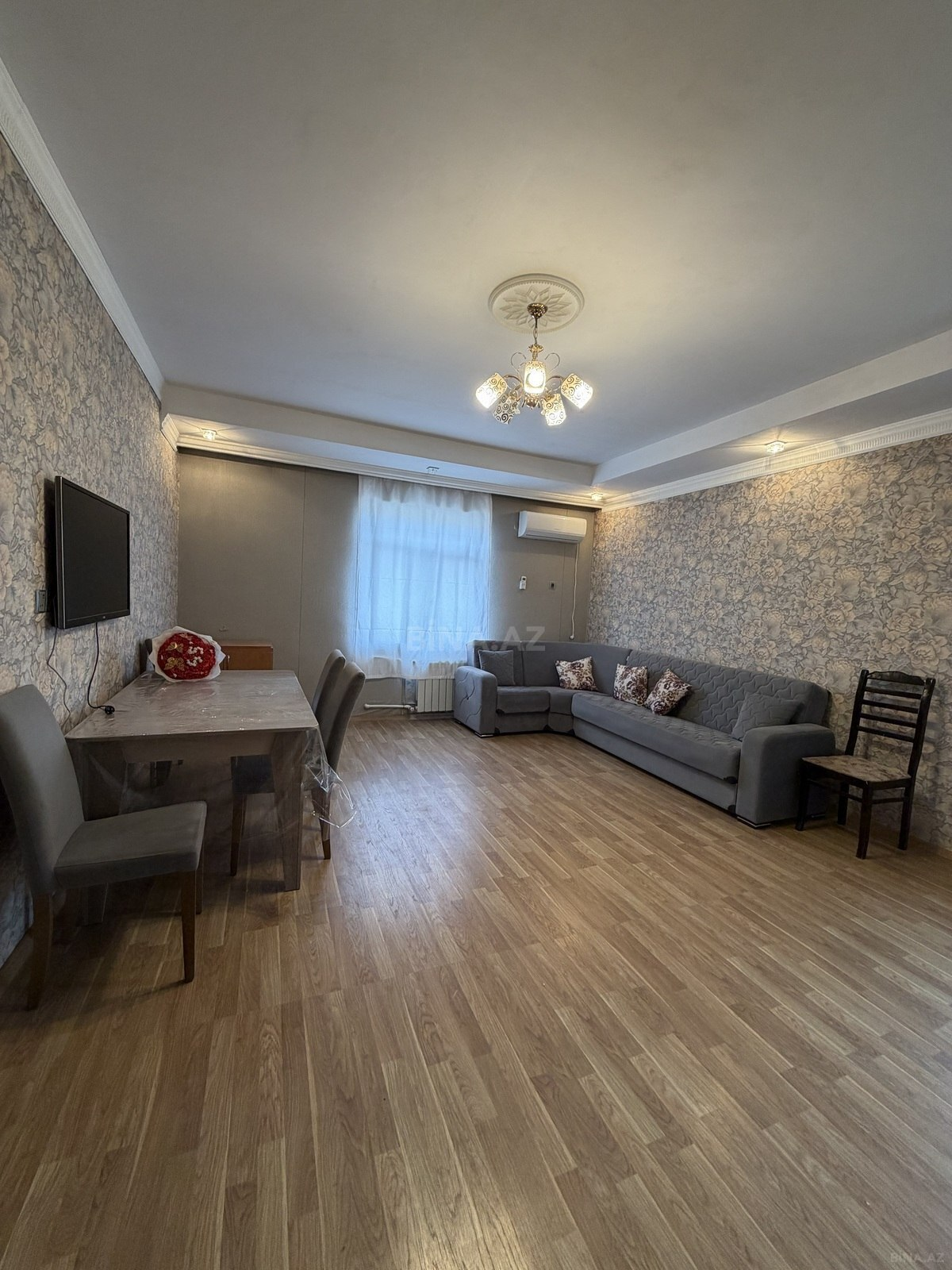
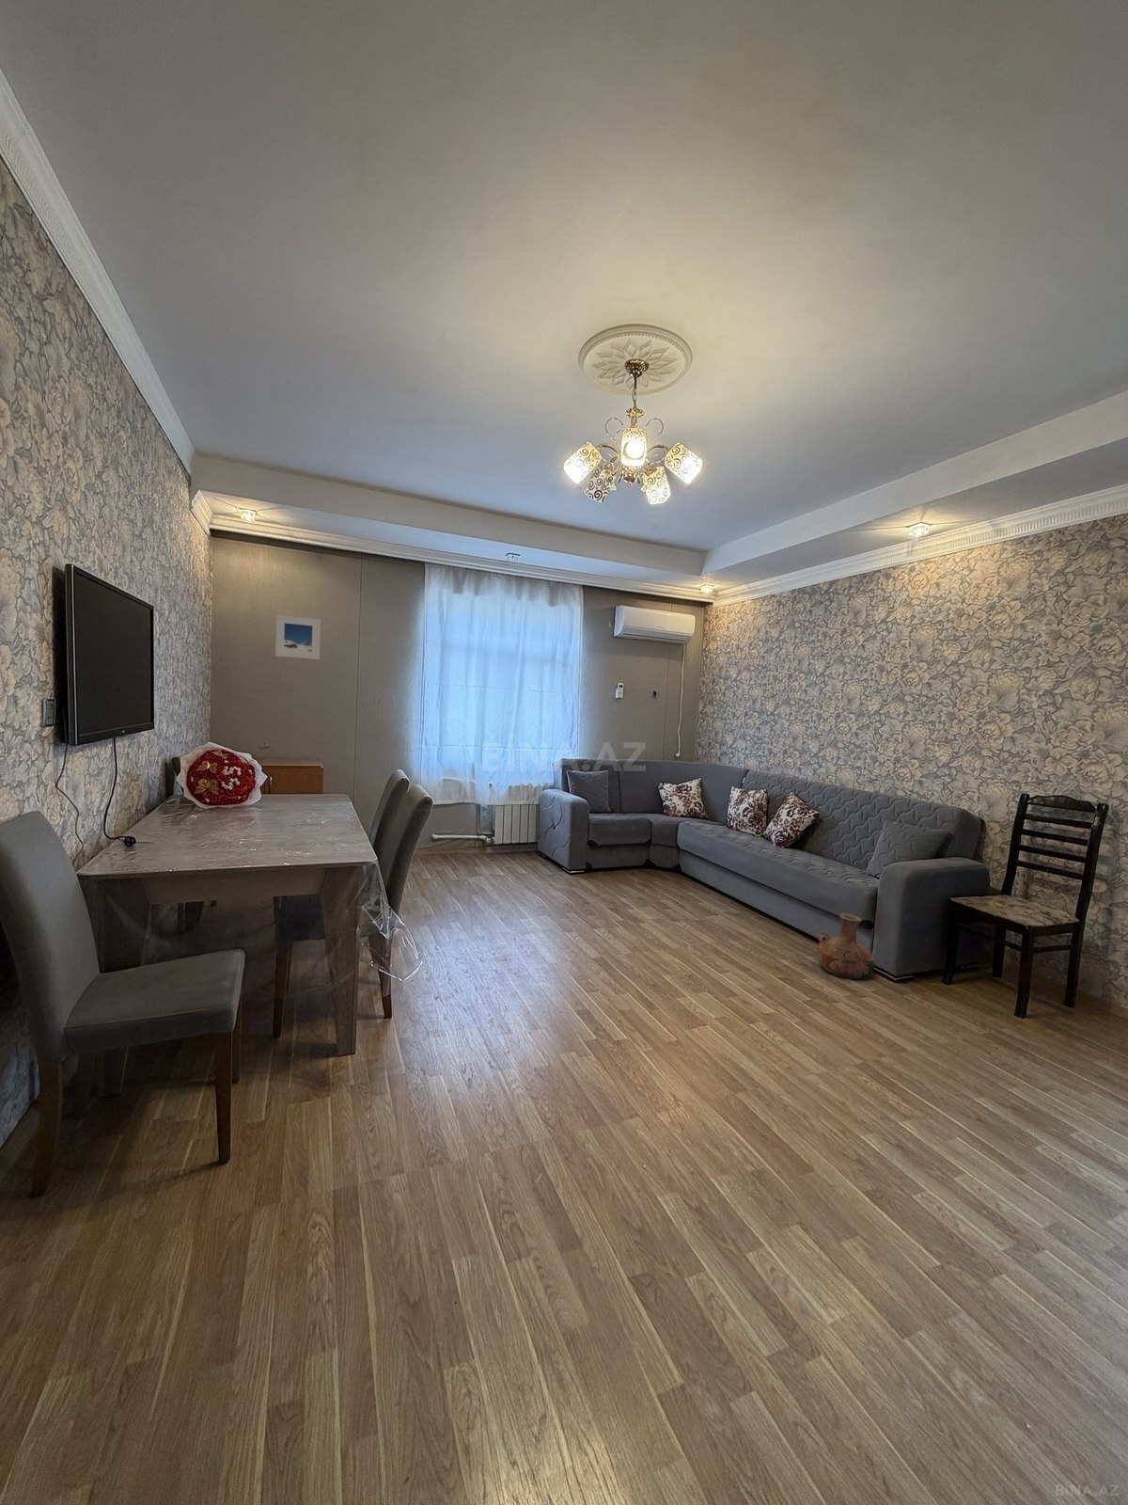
+ vase (845, 943)
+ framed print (297, 636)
